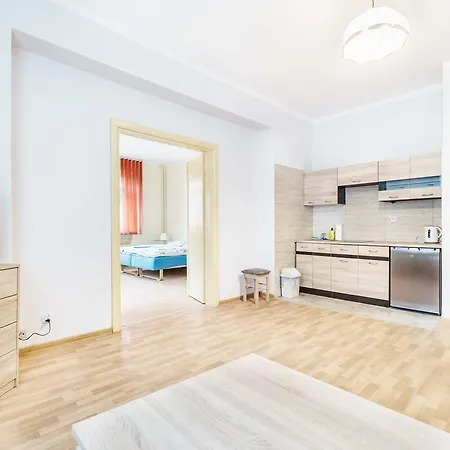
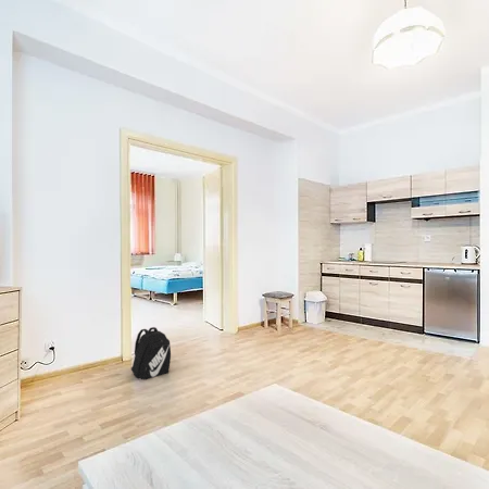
+ backpack (150, 349)
